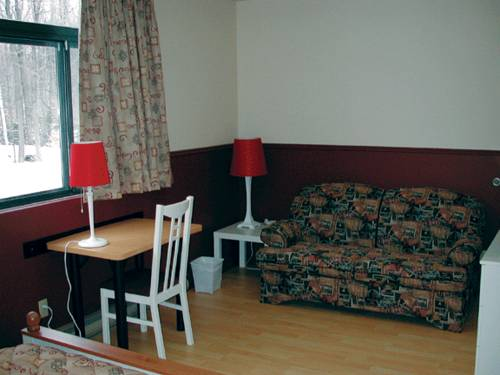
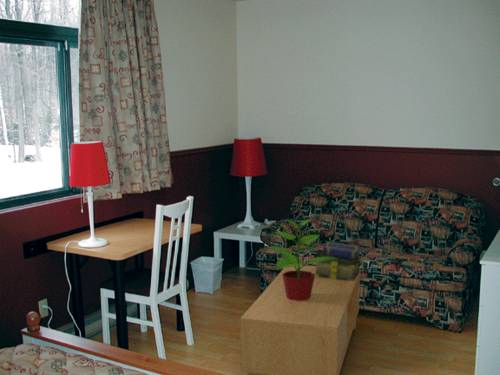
+ potted plant (298, 256)
+ coffee table (307, 321)
+ stack of books (339, 259)
